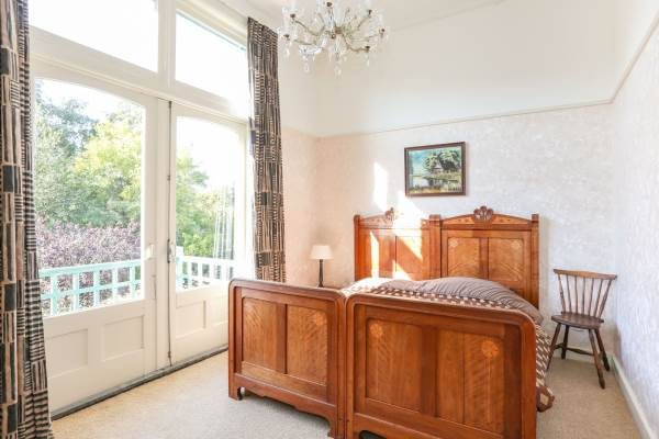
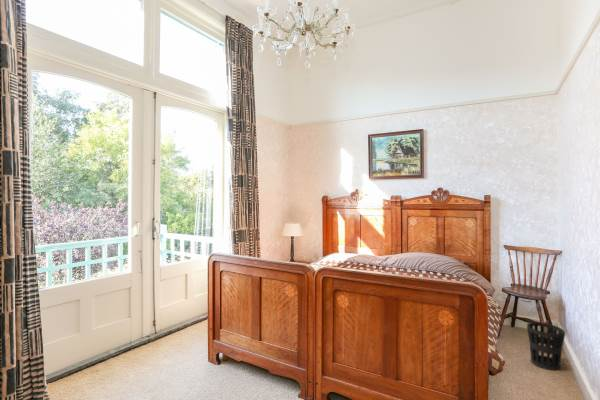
+ wastebasket (545, 346)
